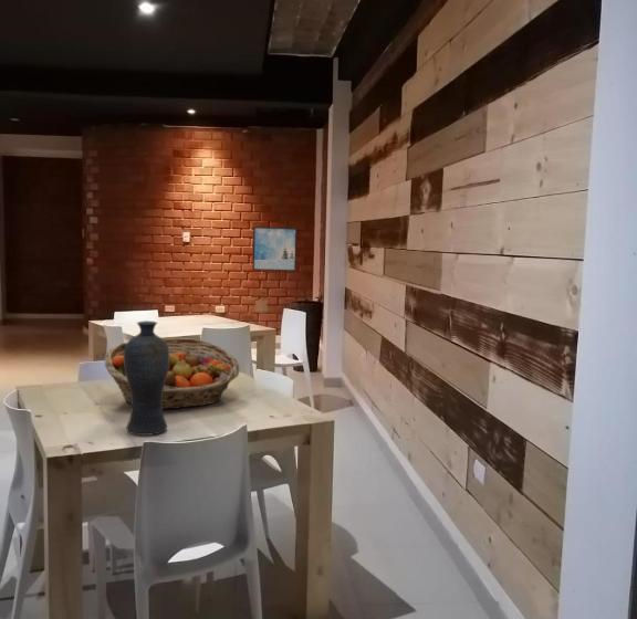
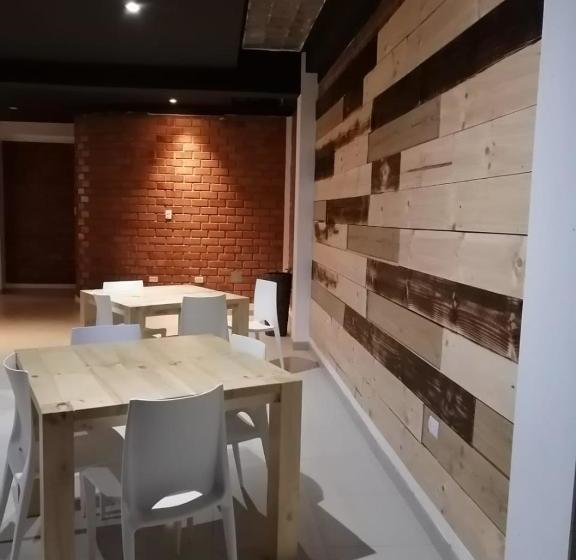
- fruit basket (173, 371)
- vase (146, 376)
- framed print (274, 249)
